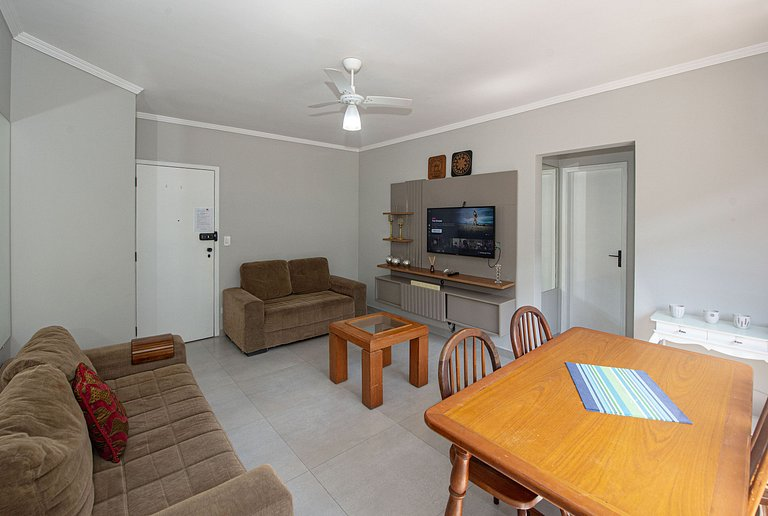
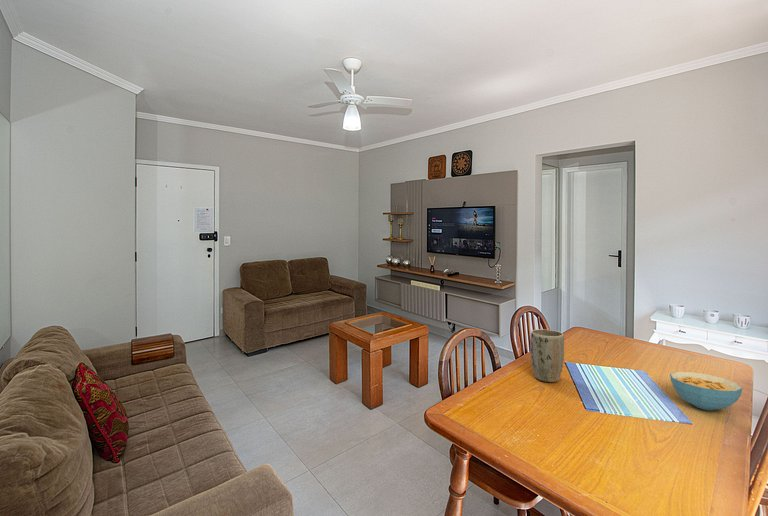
+ plant pot (546, 355)
+ cereal bowl (703, 393)
